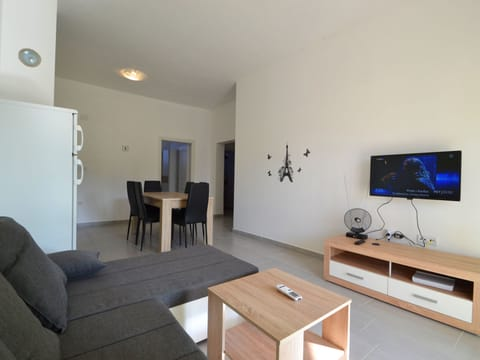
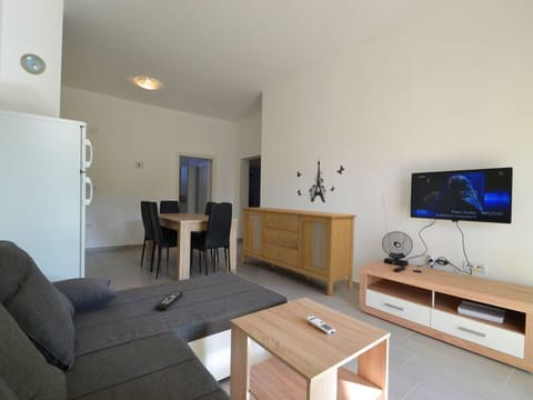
+ remote control (170, 299)
+ sideboard (289, 242)
